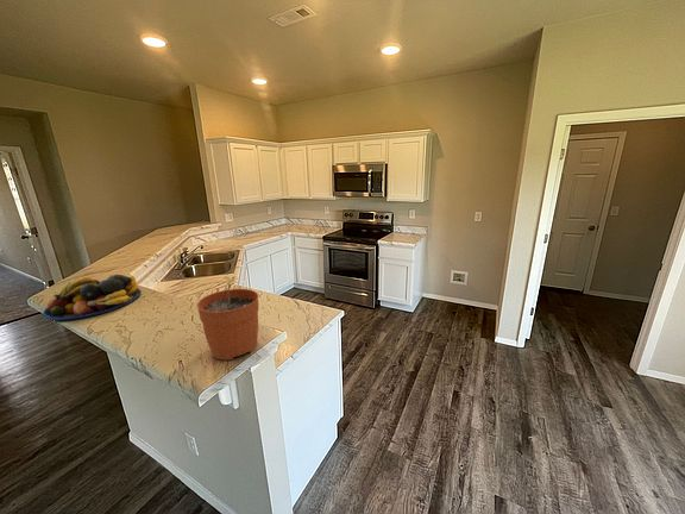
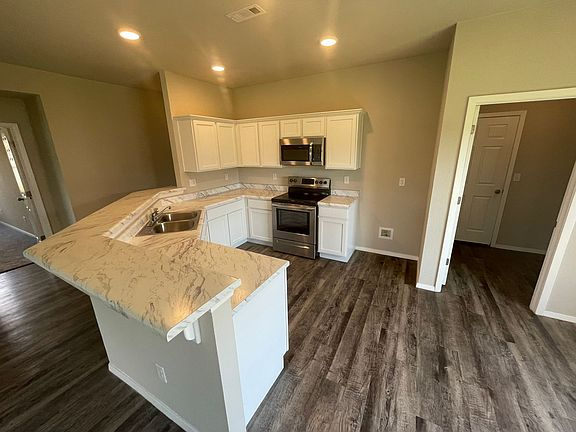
- fruit bowl (92, 289)
- plant pot (230, 311)
